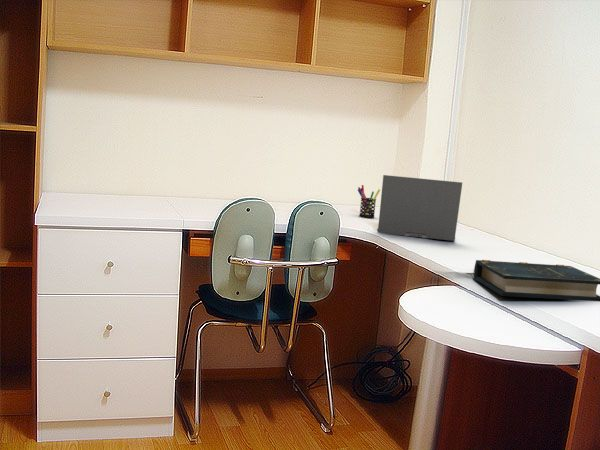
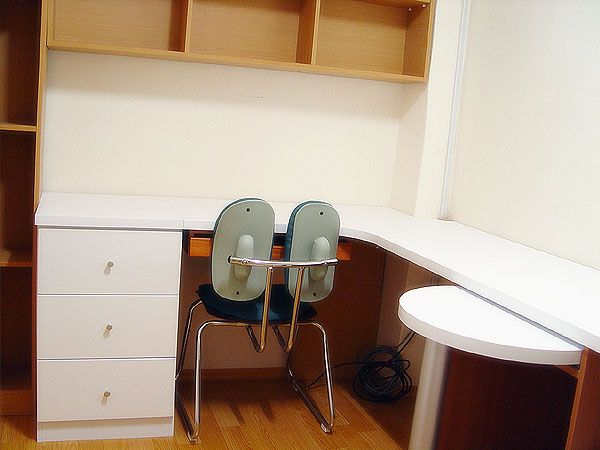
- book (537, 279)
- pen holder (368, 201)
- laptop (418, 205)
